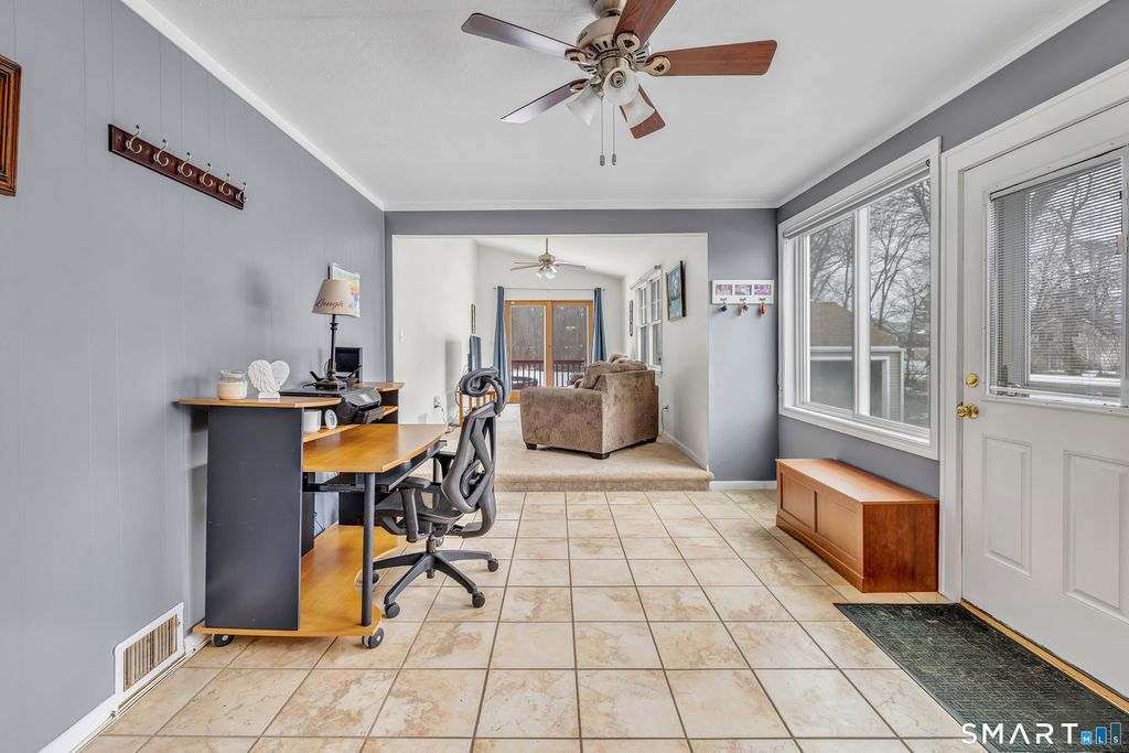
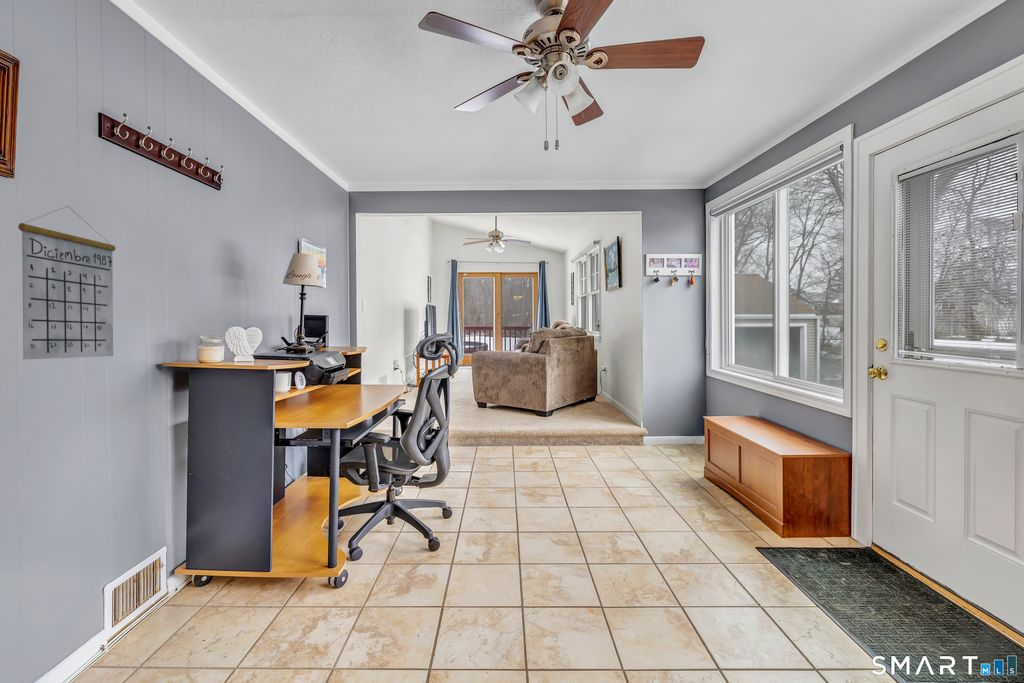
+ calendar (72, 281)
